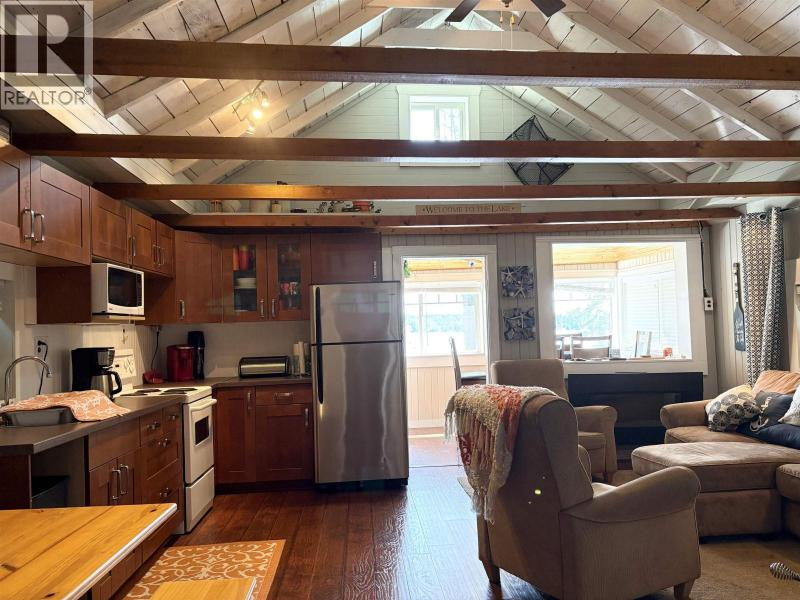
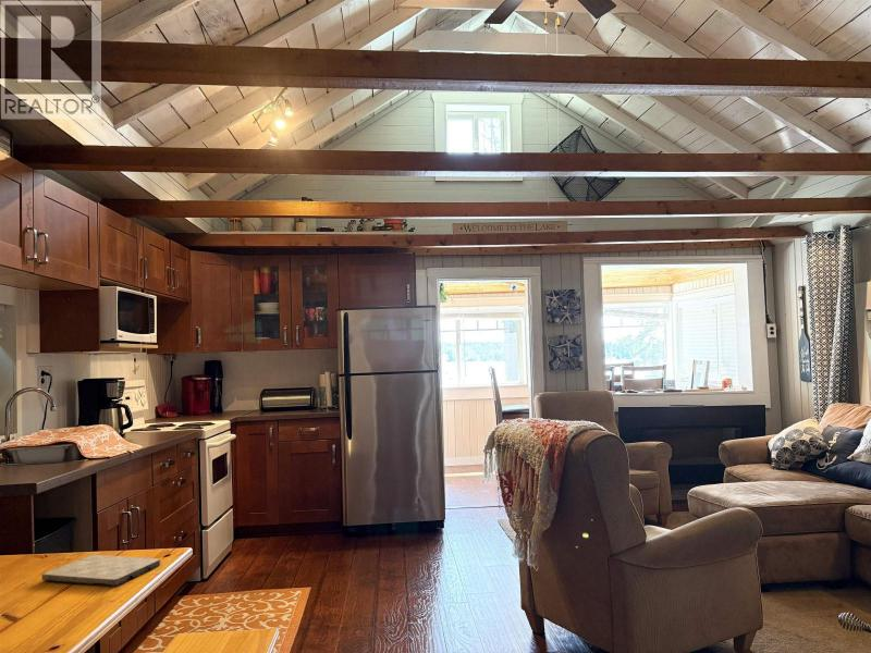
+ cutting board (102, 568)
